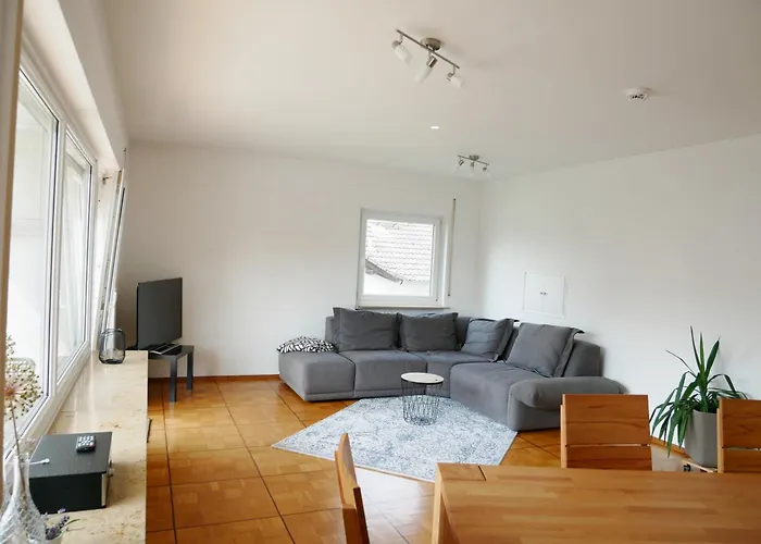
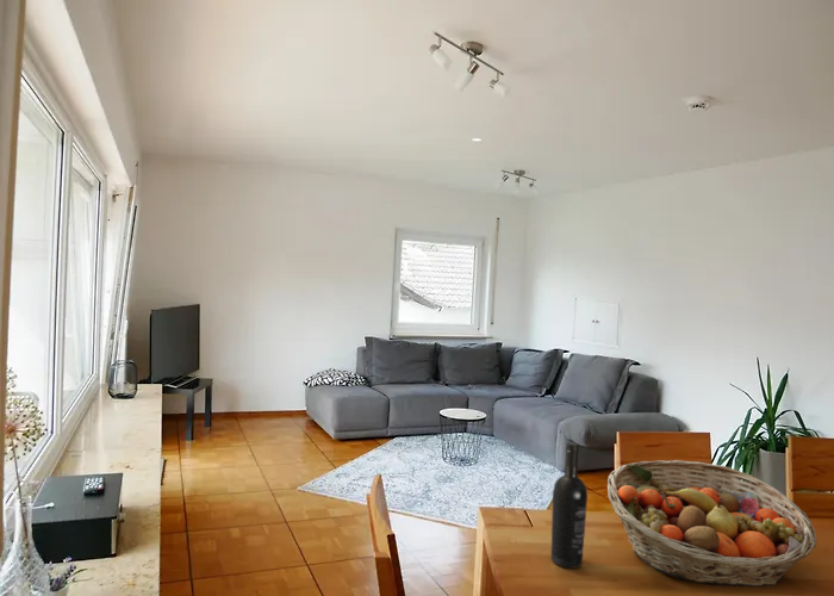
+ fruit basket (704, 519)
+ wine bottle (568, 502)
